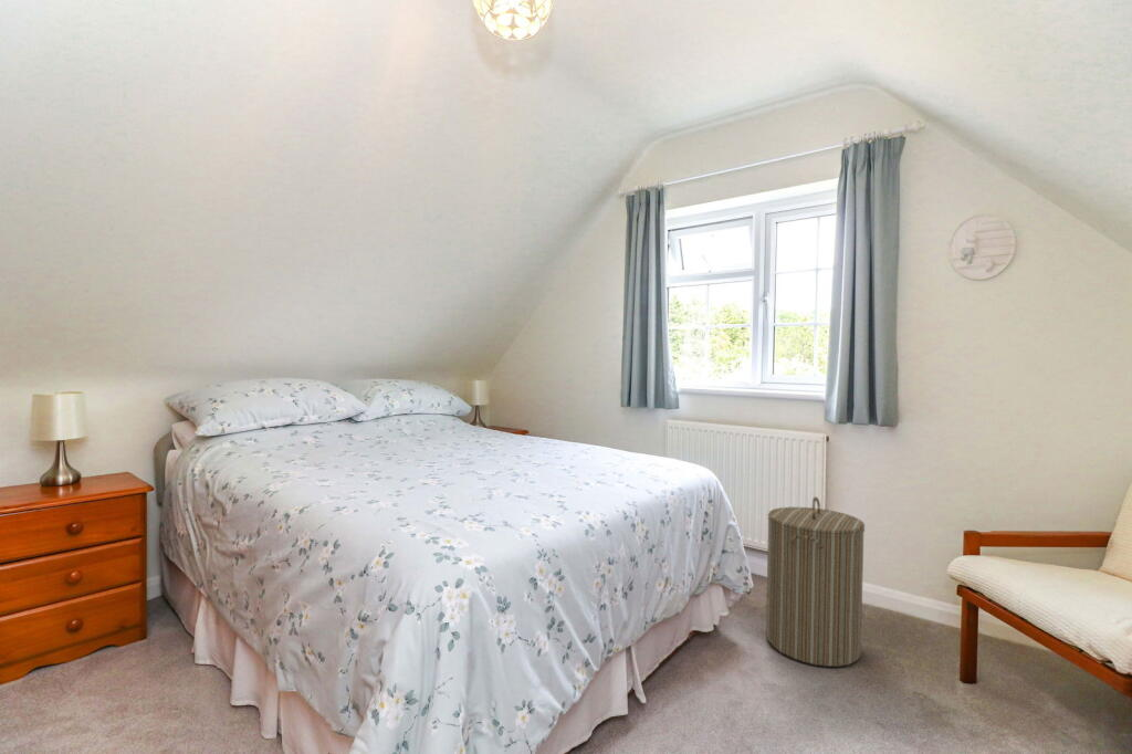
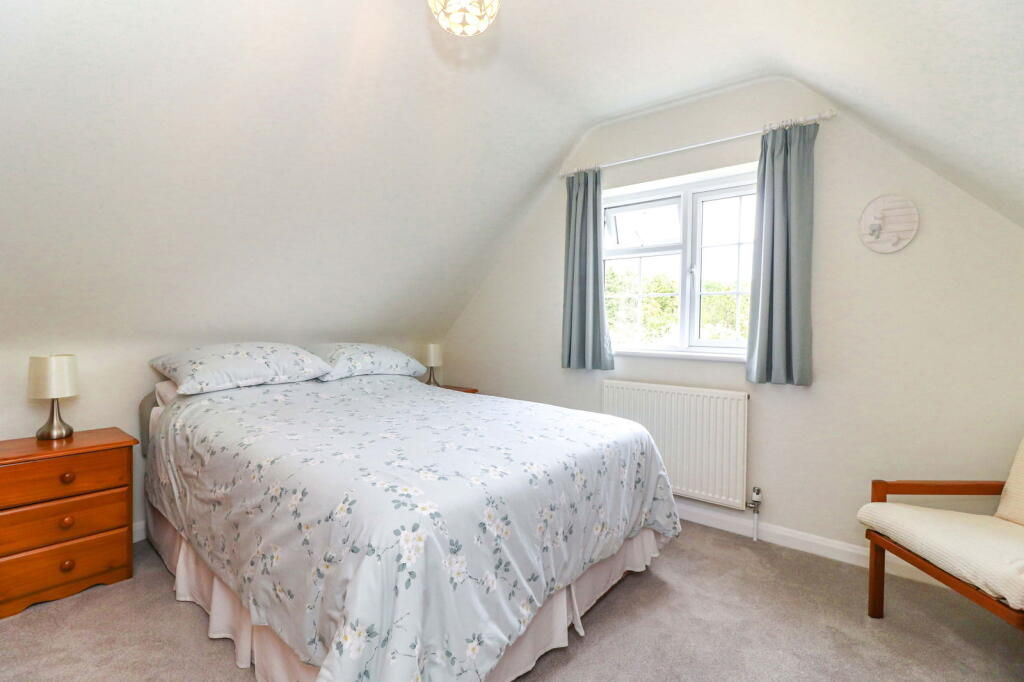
- laundry hamper (813, 570)
